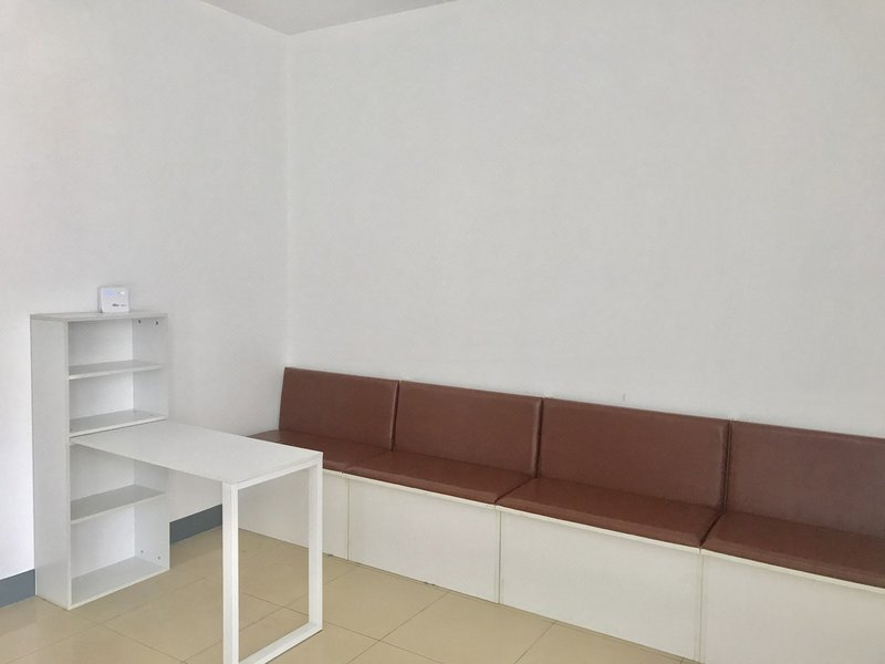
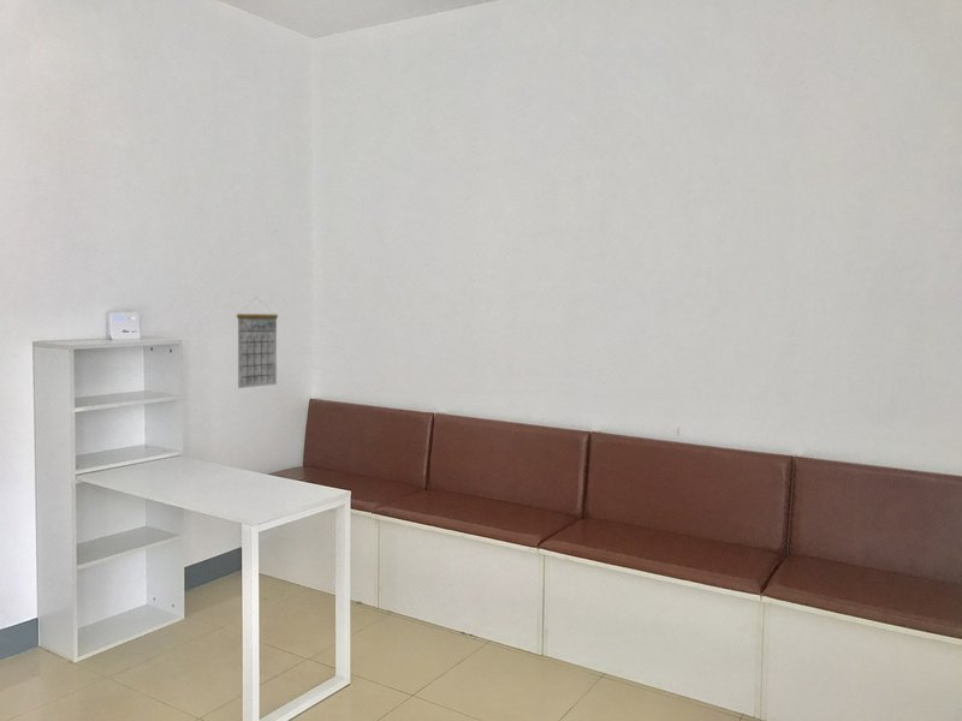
+ calendar (257, 341)
